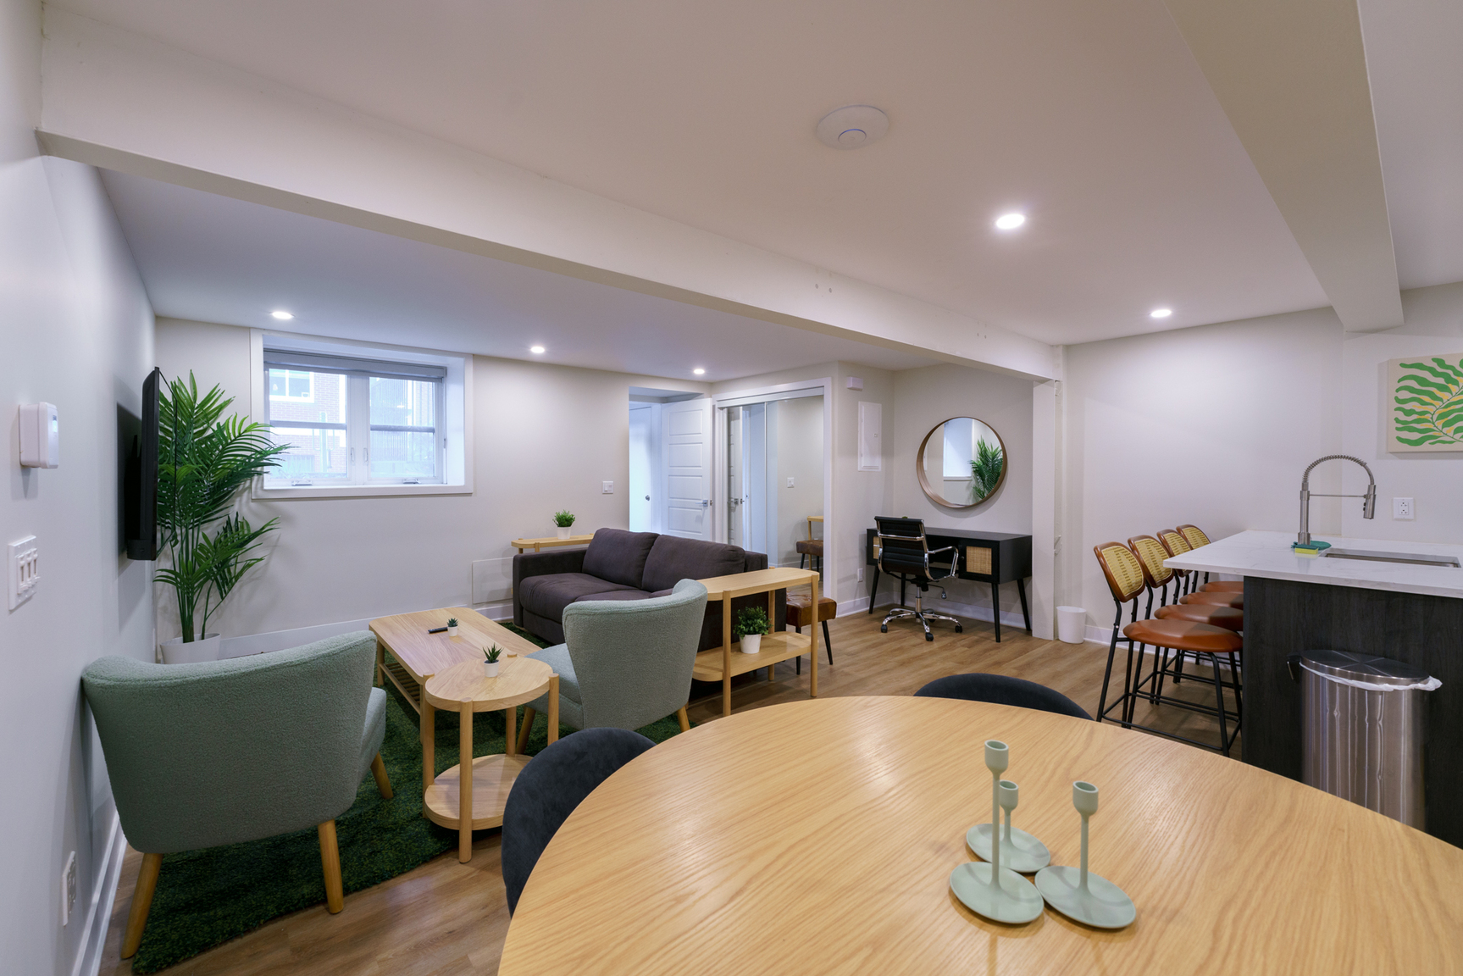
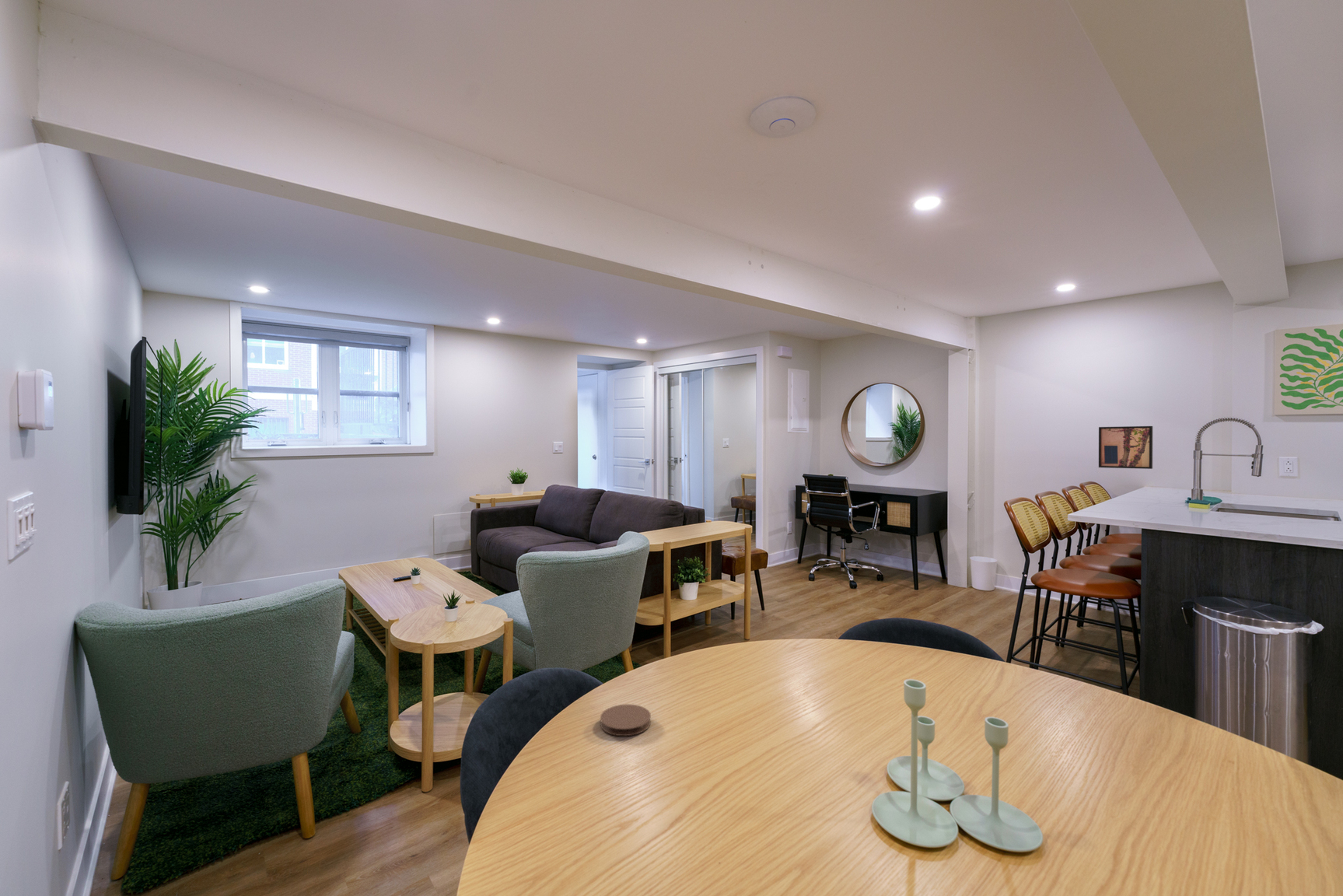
+ coaster (625, 719)
+ wall art (1124, 447)
